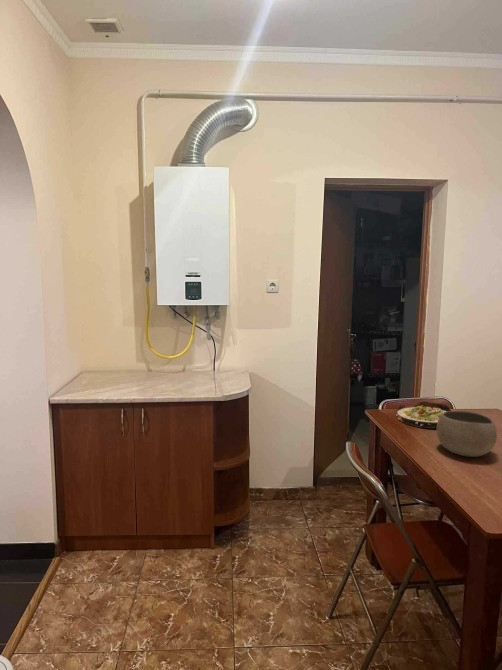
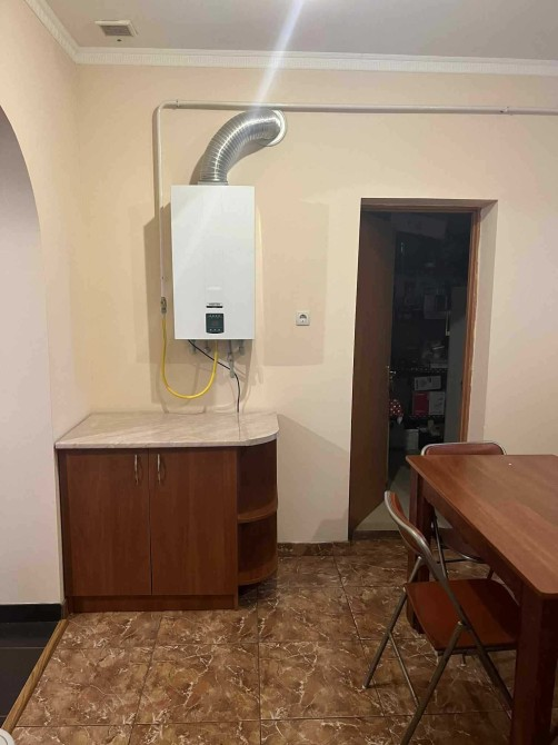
- bowl (466, 434)
- salad plate (426, 414)
